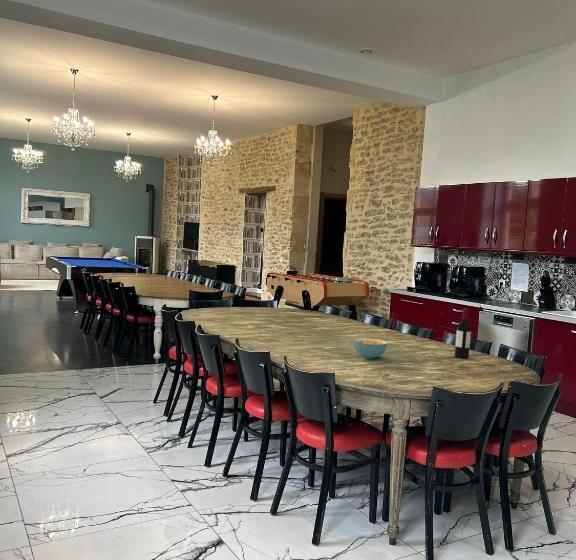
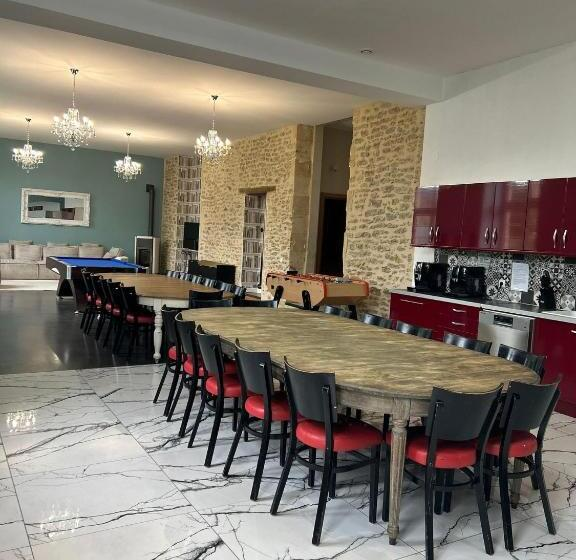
- cereal bowl (370, 349)
- wine bottle (463, 333)
